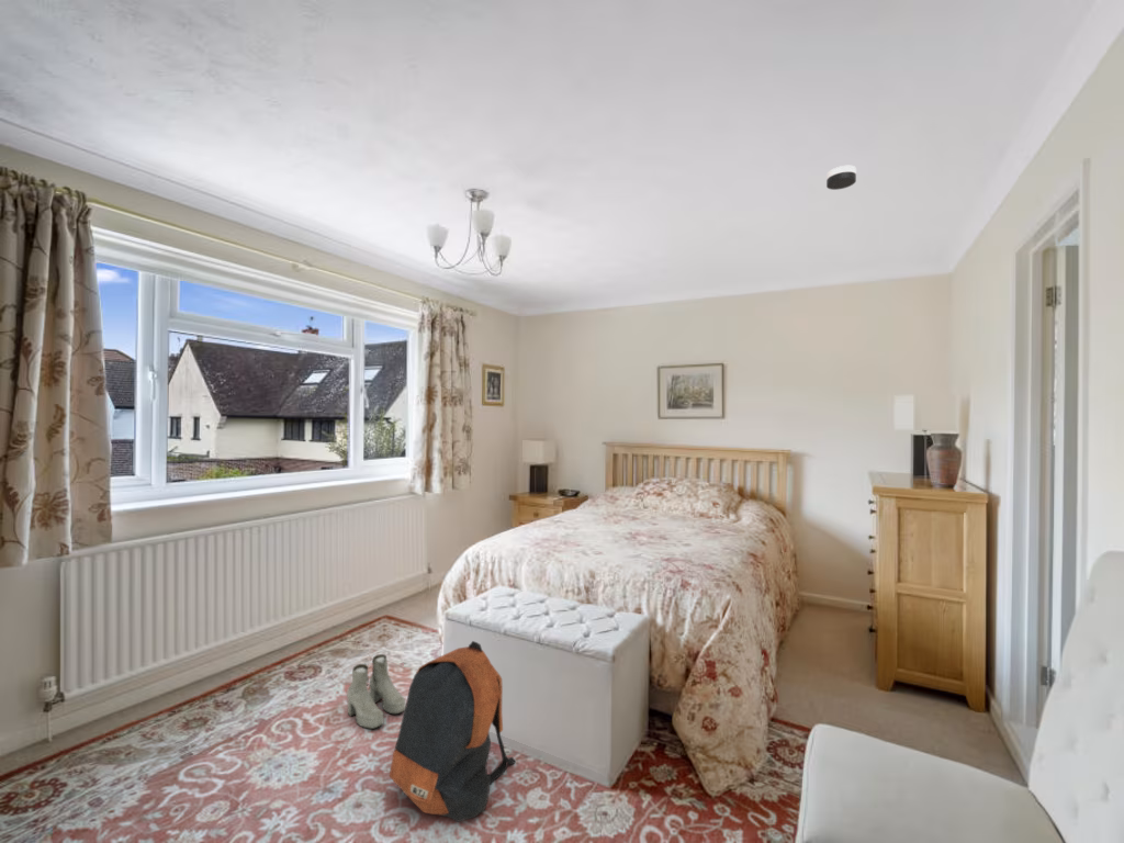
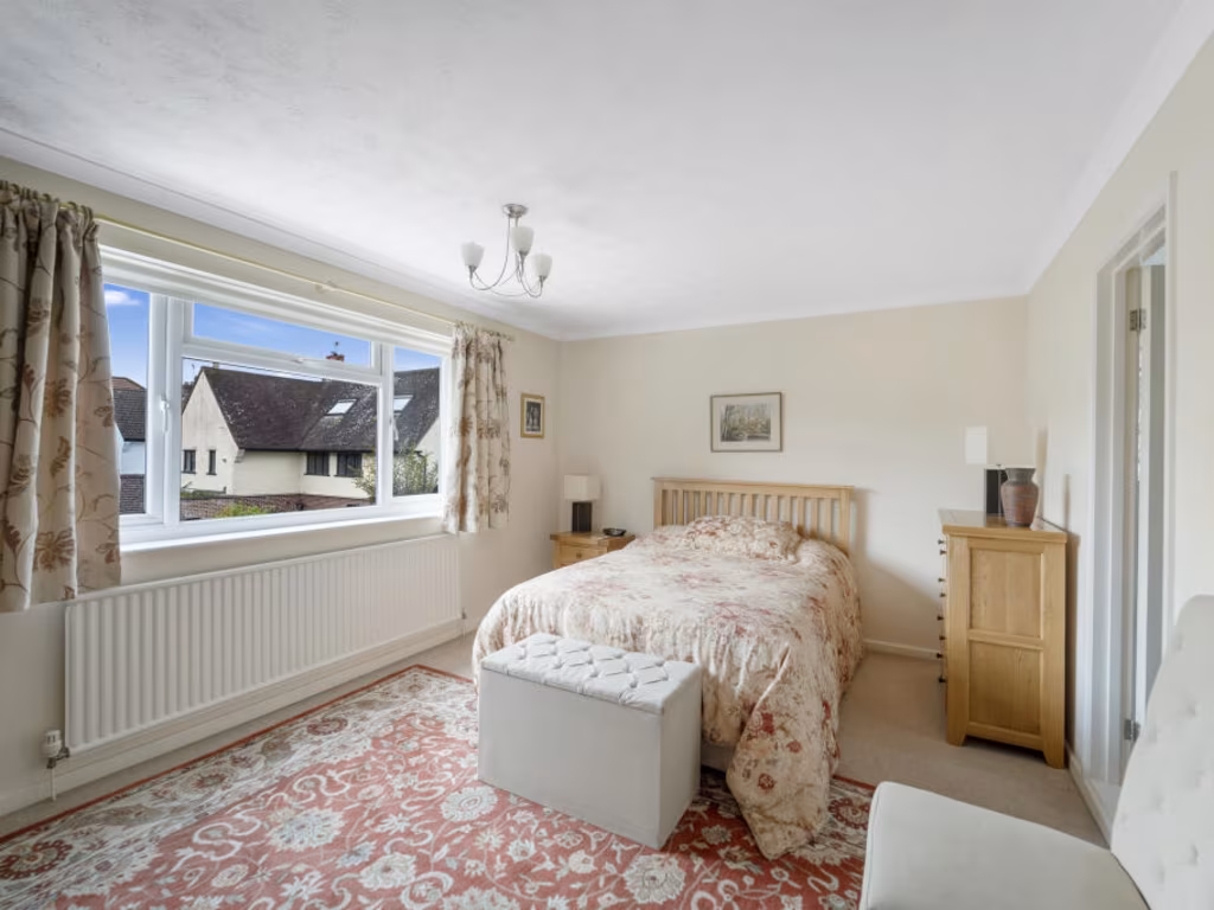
- boots (375, 688)
- backpack (456, 717)
- smoke detector (841, 177)
